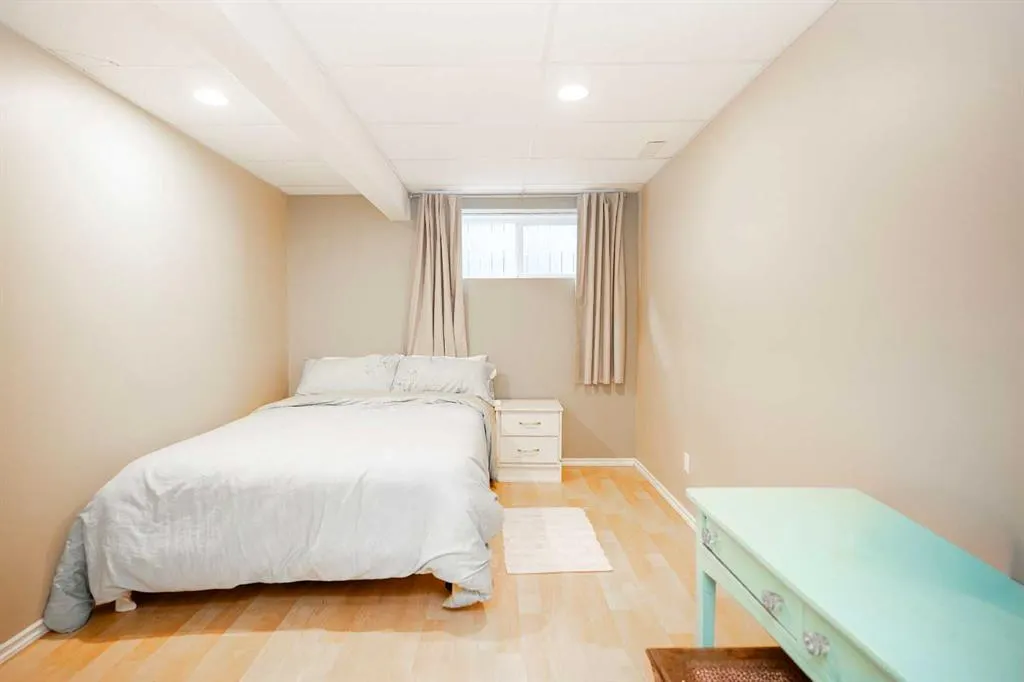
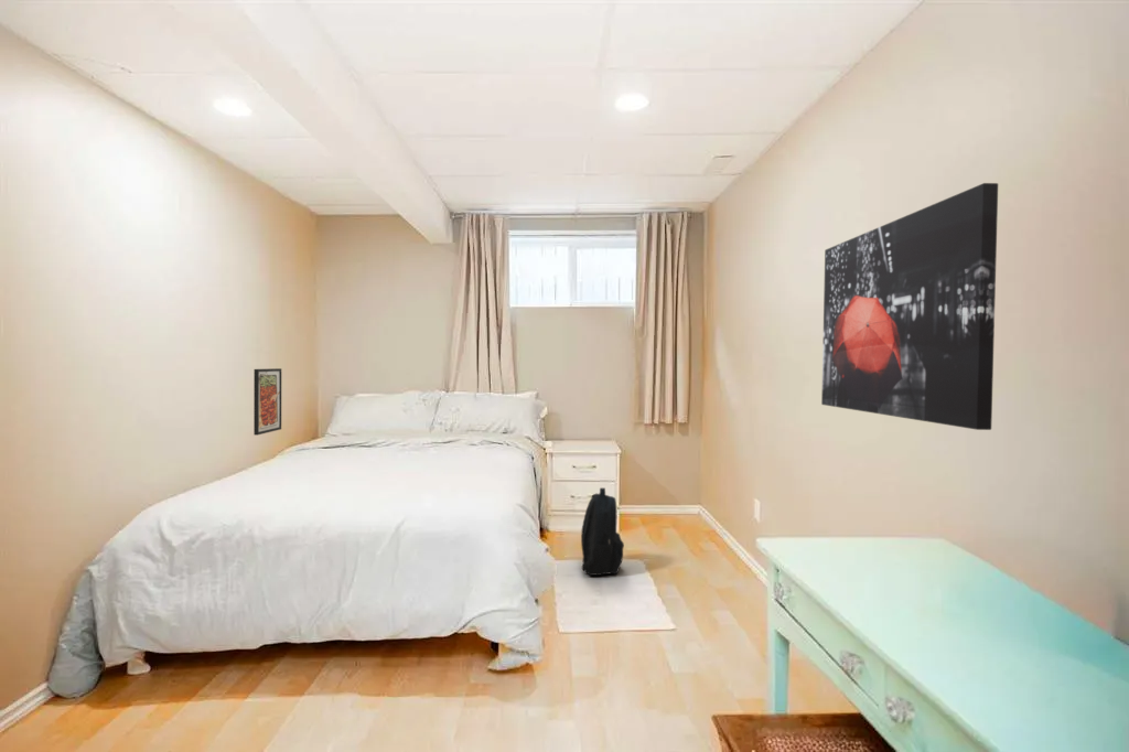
+ wall art (889, 319)
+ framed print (268, 400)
+ backpack (602, 528)
